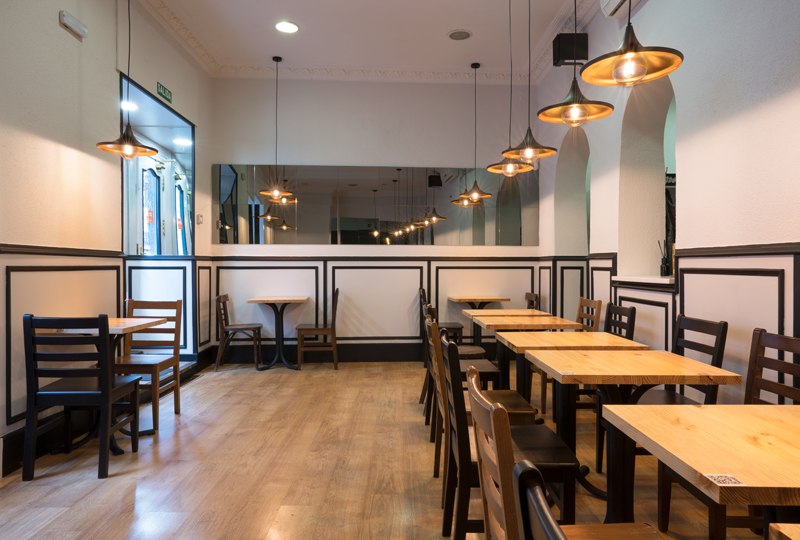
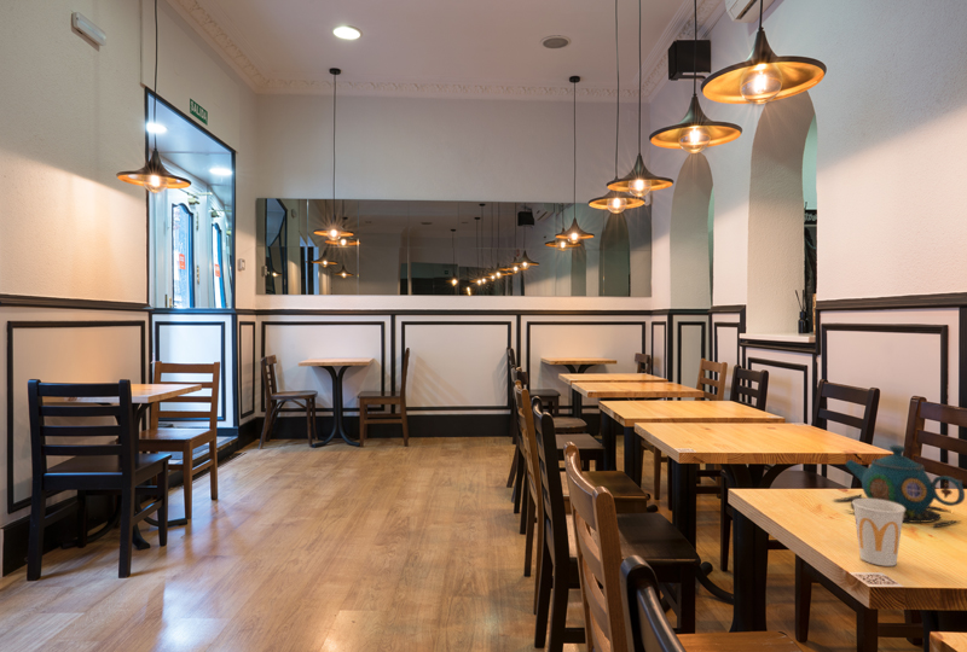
+ cup (878, 531)
+ teapot (897, 478)
